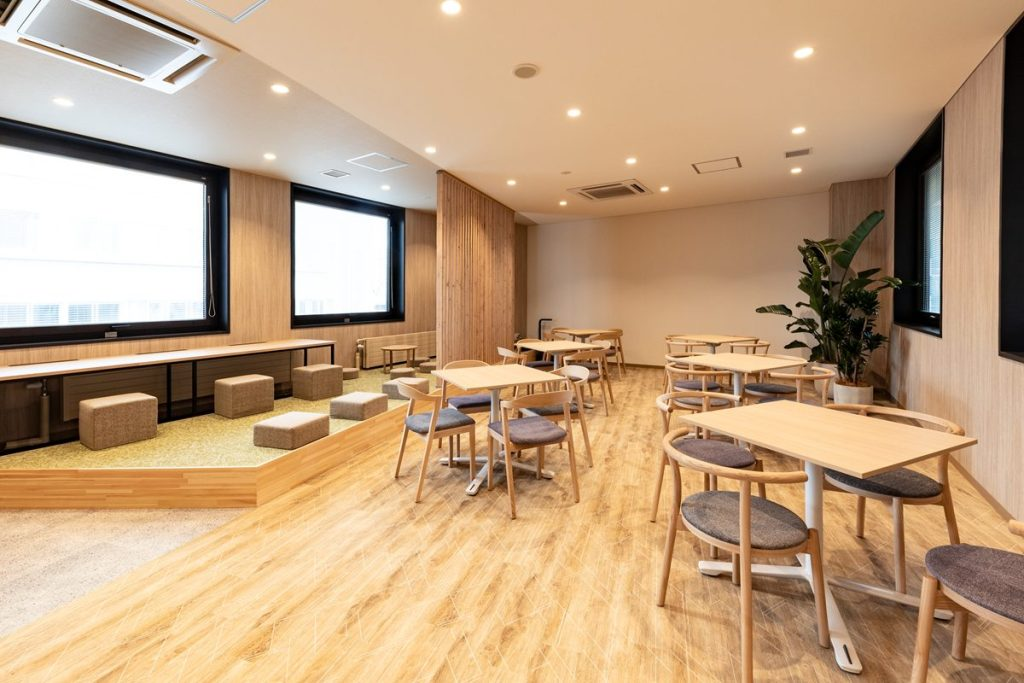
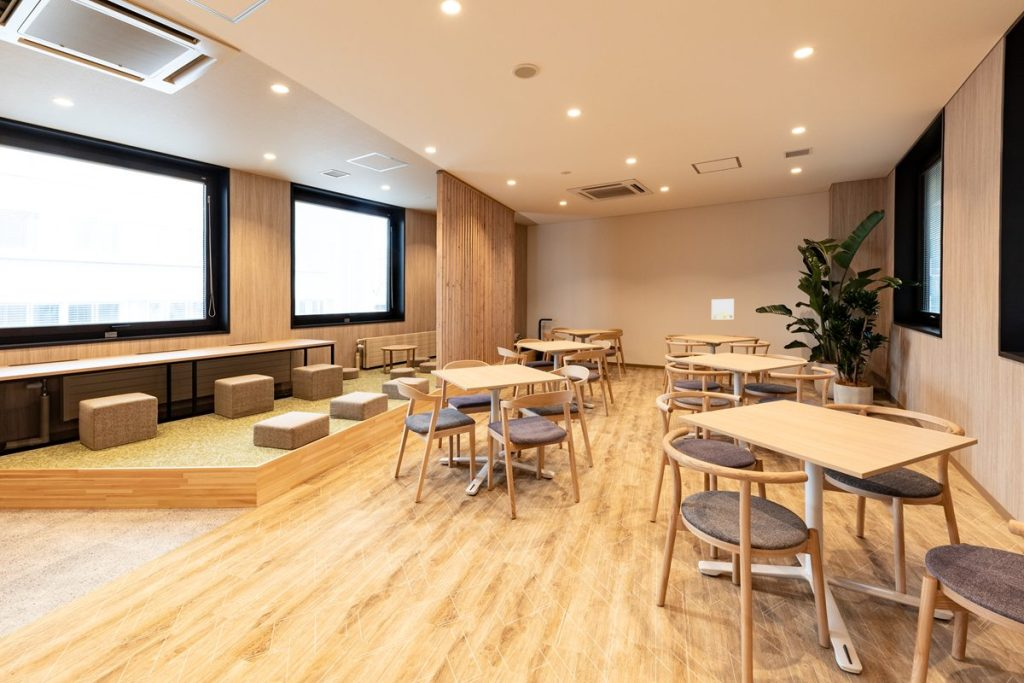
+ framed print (722, 309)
